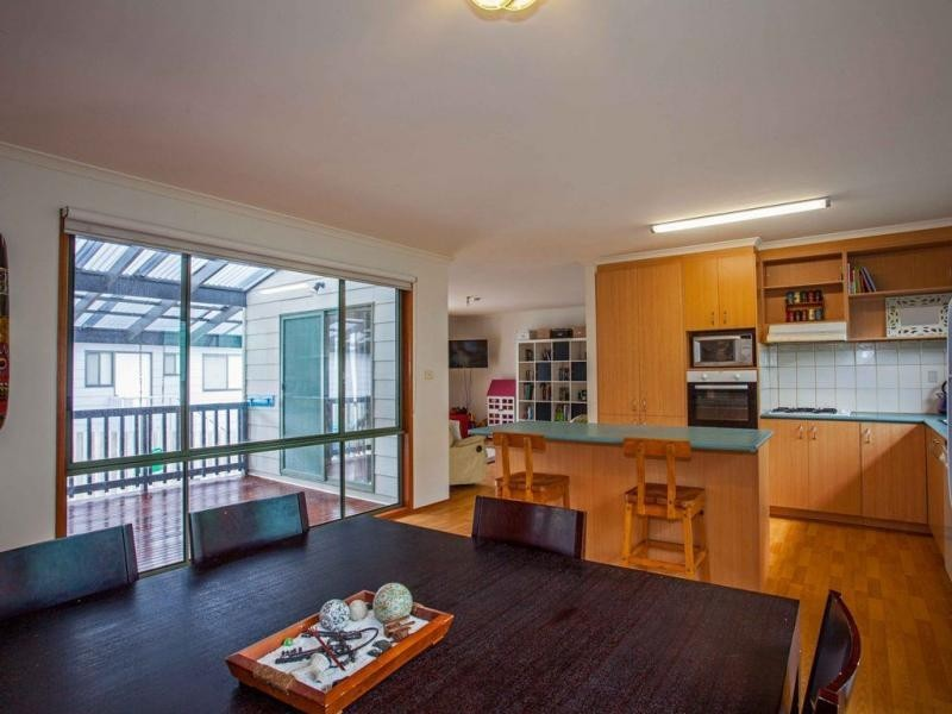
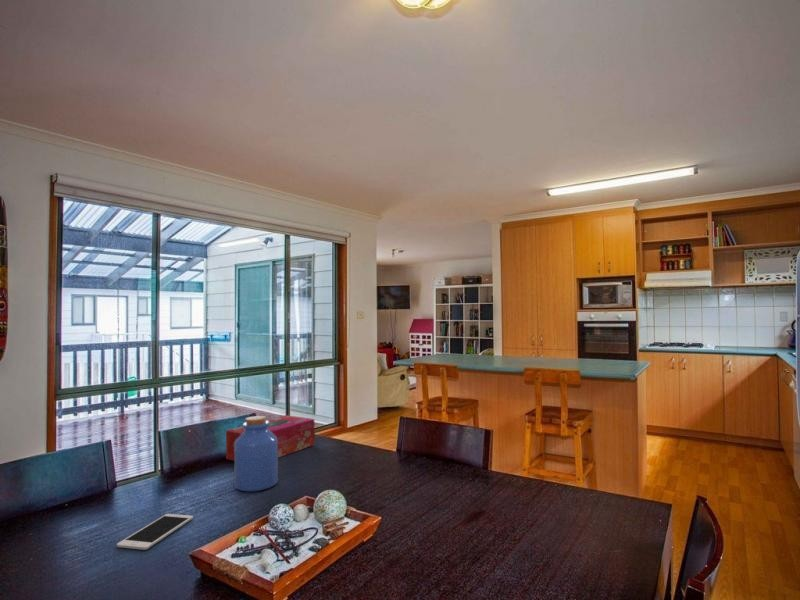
+ jar (256, 450)
+ tissue box (275, 435)
+ cell phone (157, 530)
